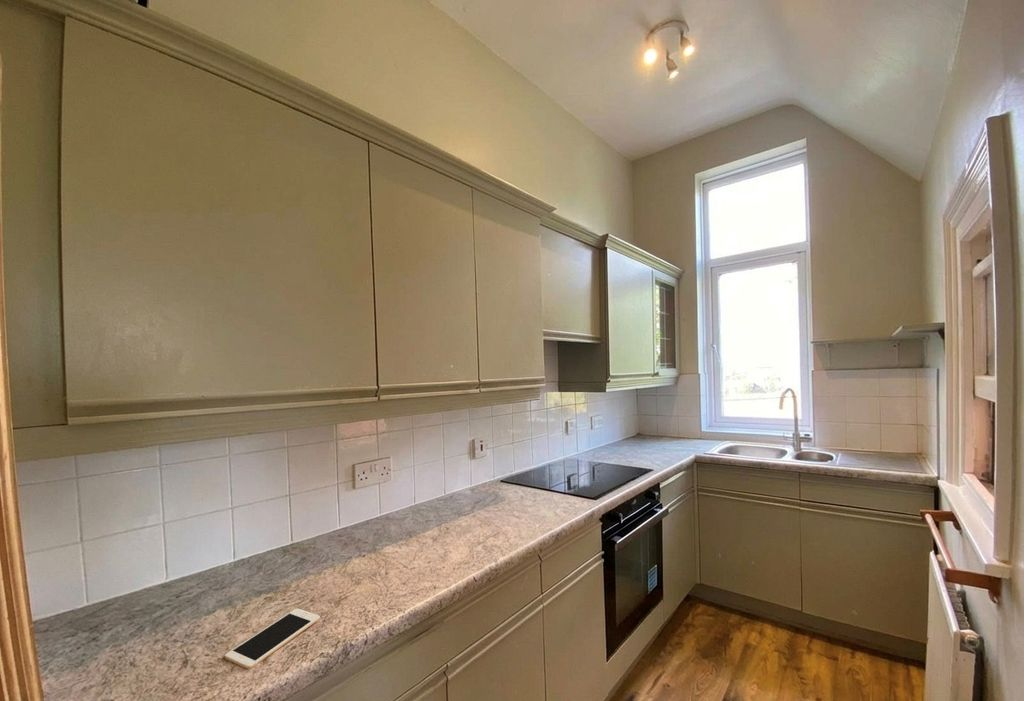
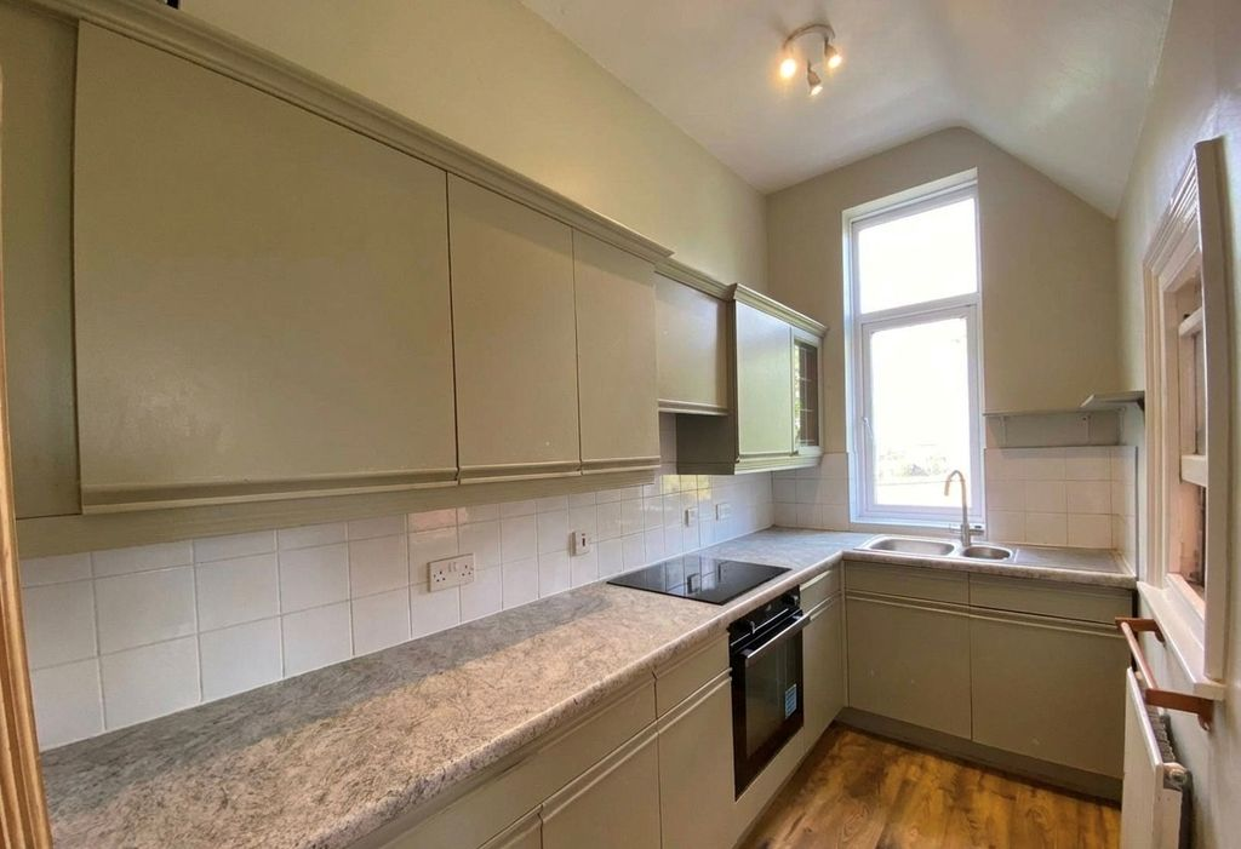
- cell phone (275, 635)
